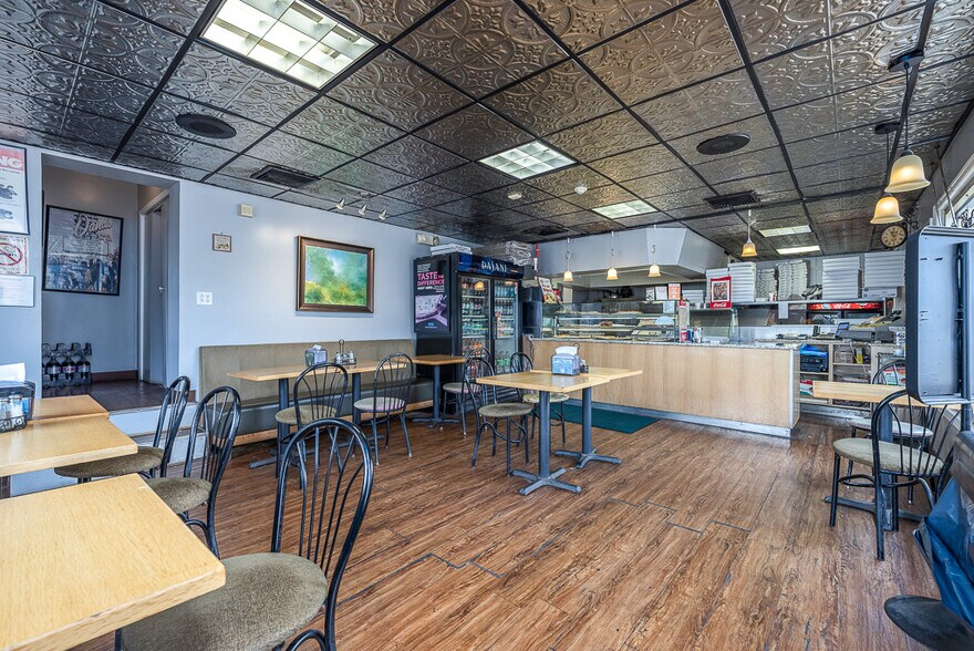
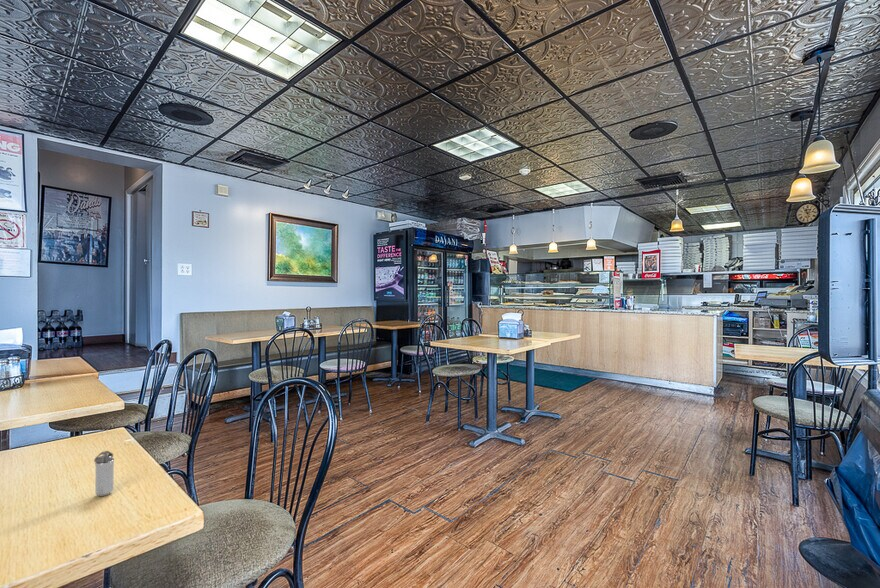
+ shaker (104, 472)
